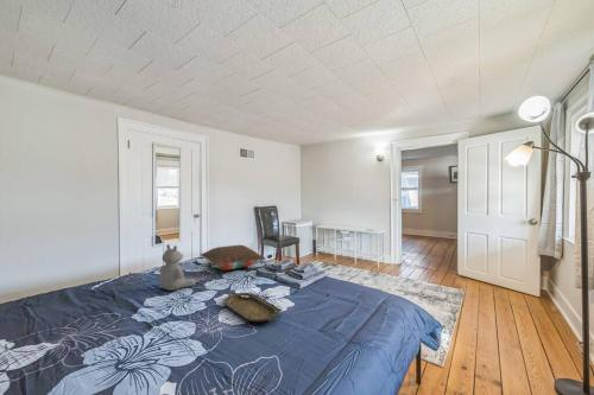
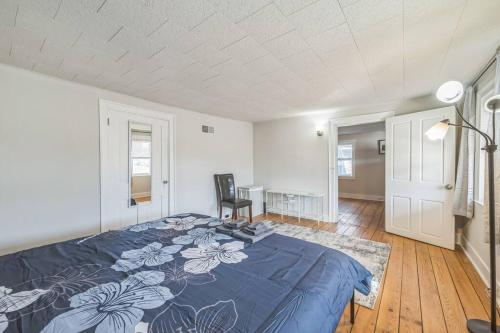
- pillow (232, 256)
- serving tray (249, 306)
- teddy bear (177, 265)
